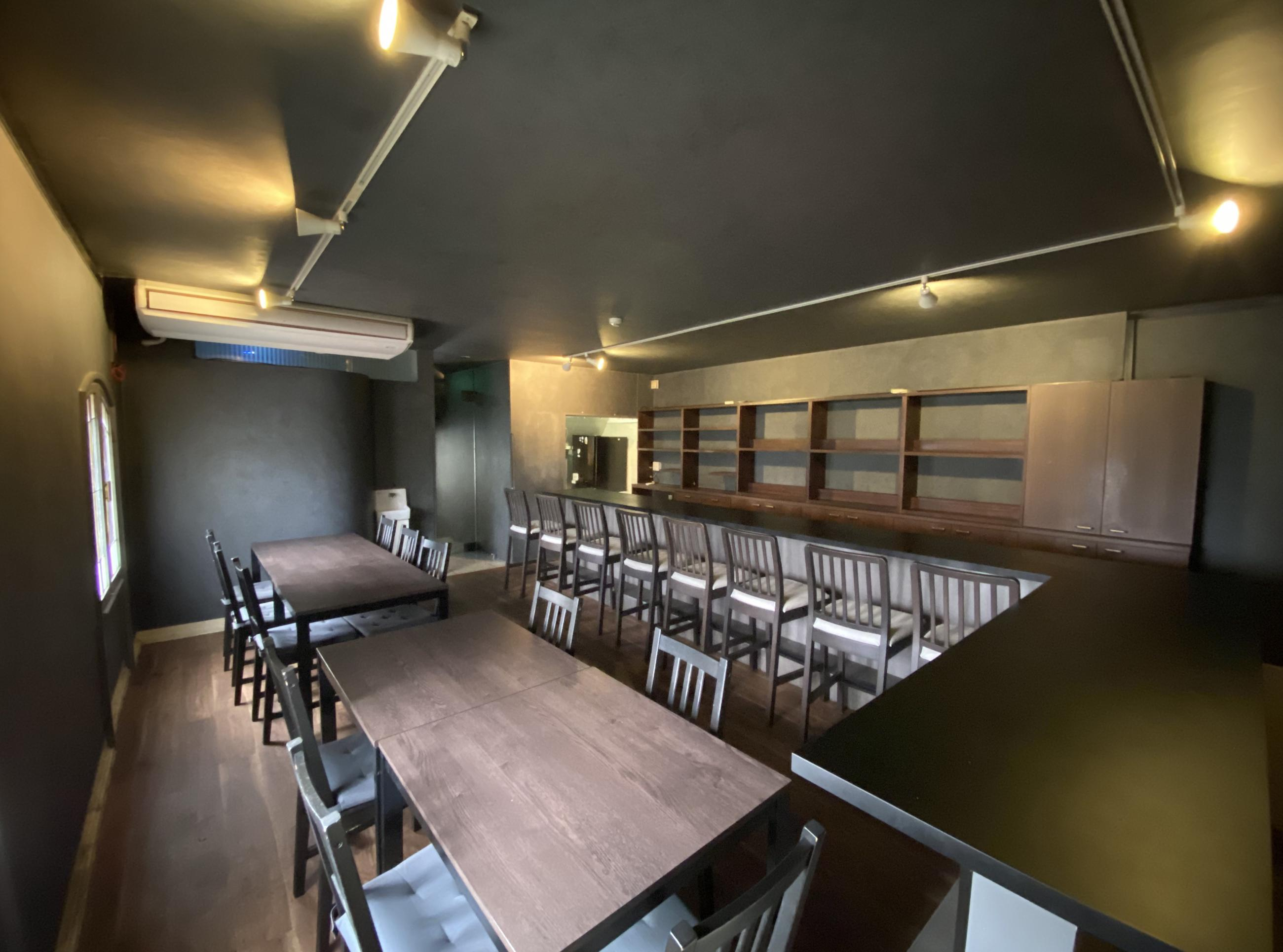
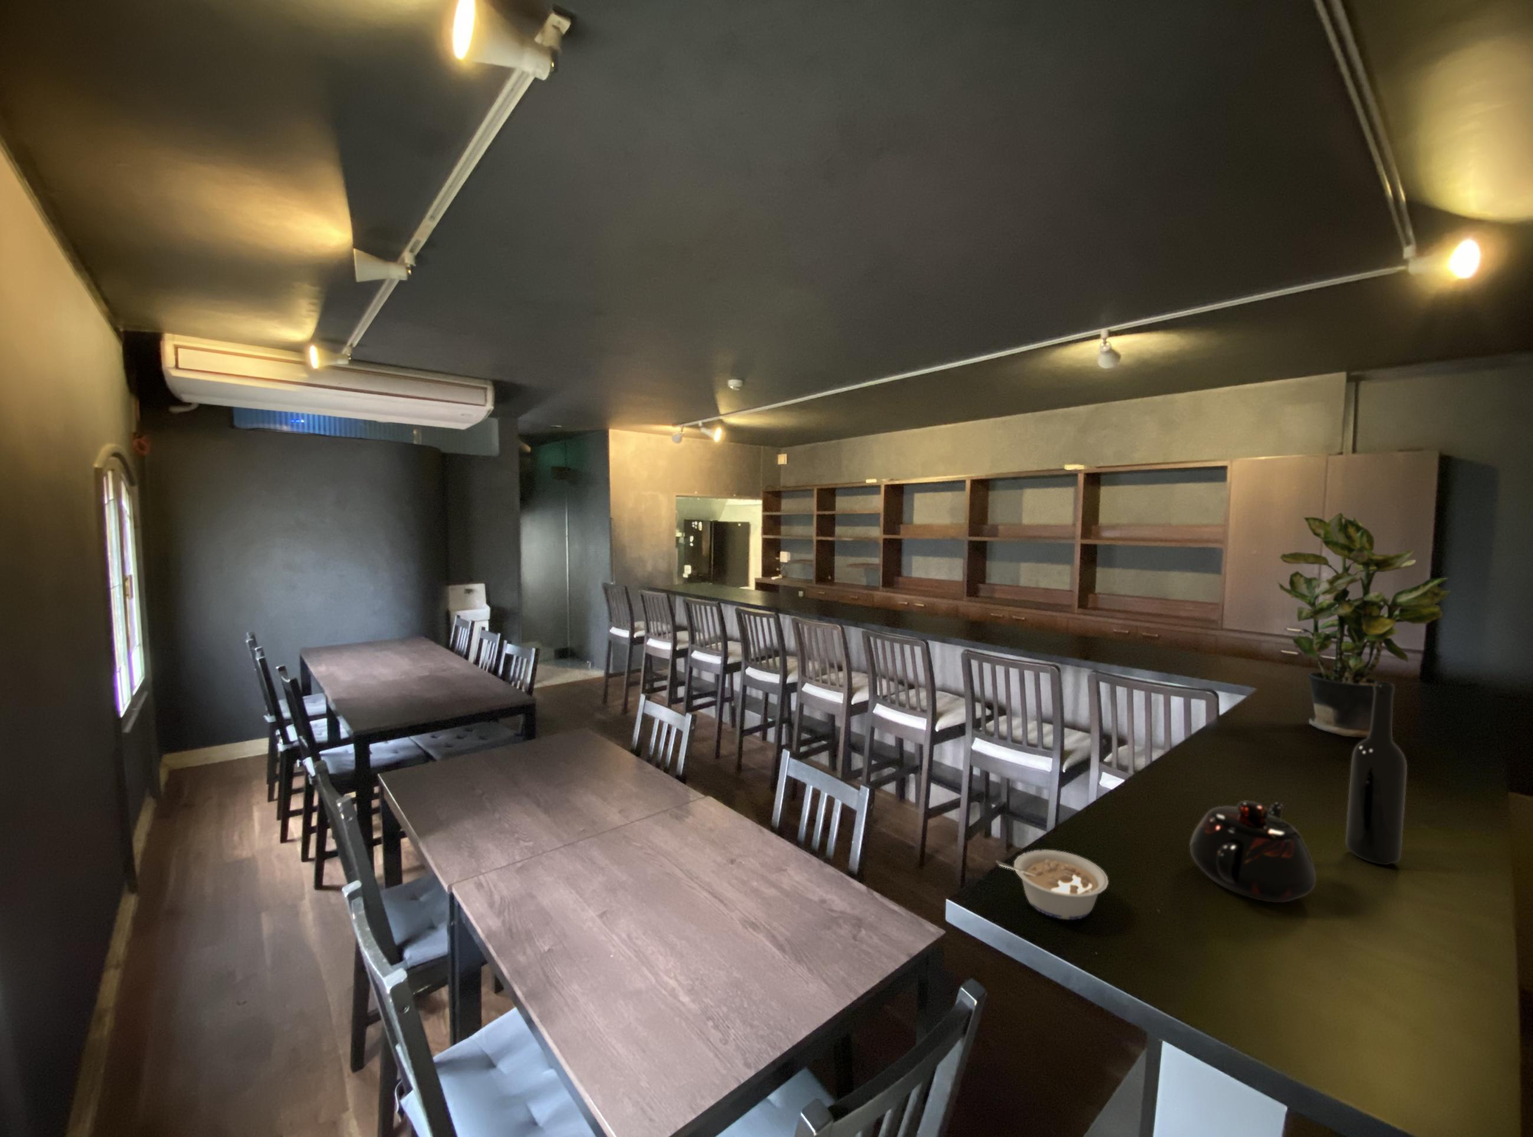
+ bottle (1378, 772)
+ teapot (1252, 842)
+ legume (1057, 884)
+ potted plant (1354, 623)
